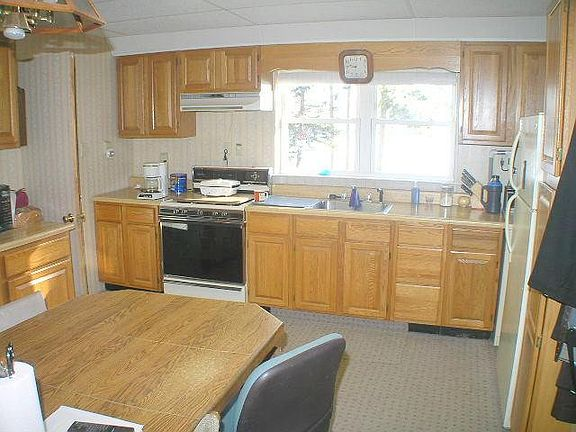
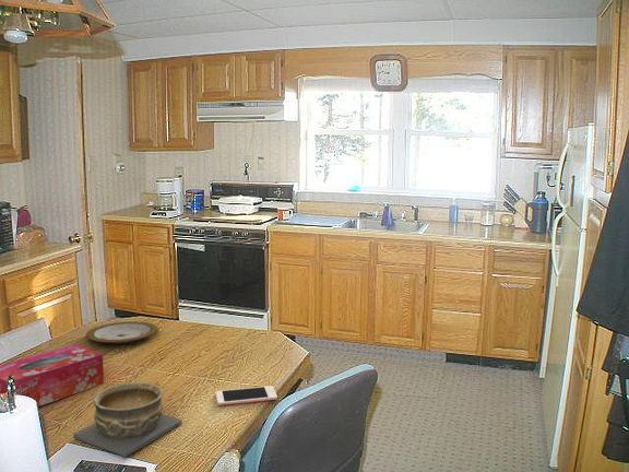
+ plate (122, 333)
+ bowl (128, 412)
+ tissue box (46, 377)
+ cell phone (246, 394)
